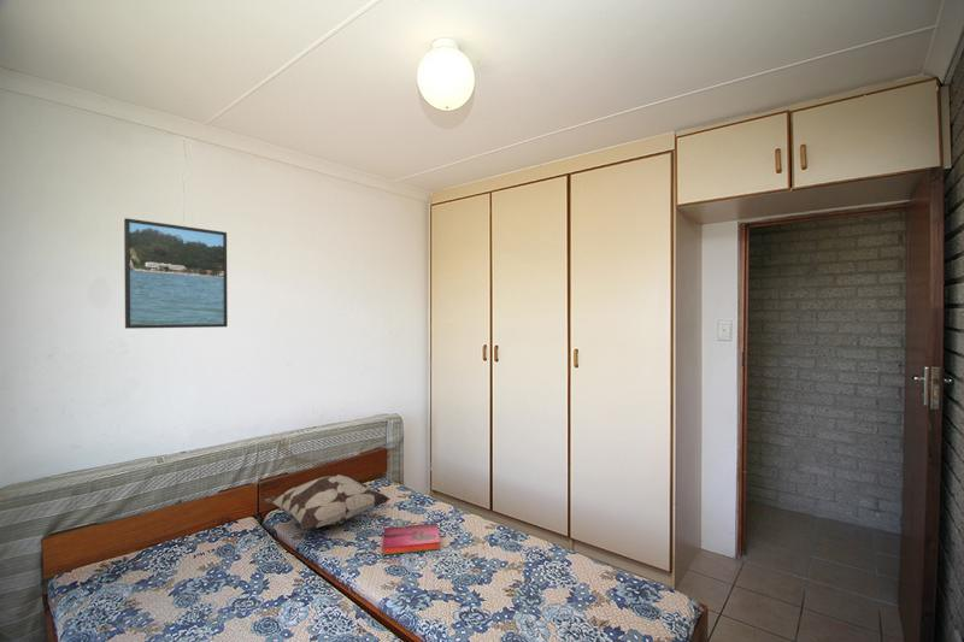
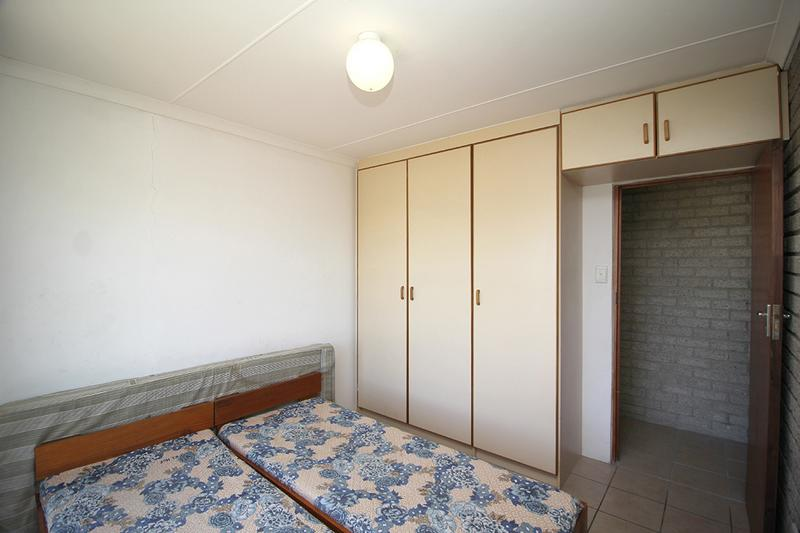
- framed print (180, 276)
- decorative pillow (325, 499)
- hardback book (411, 537)
